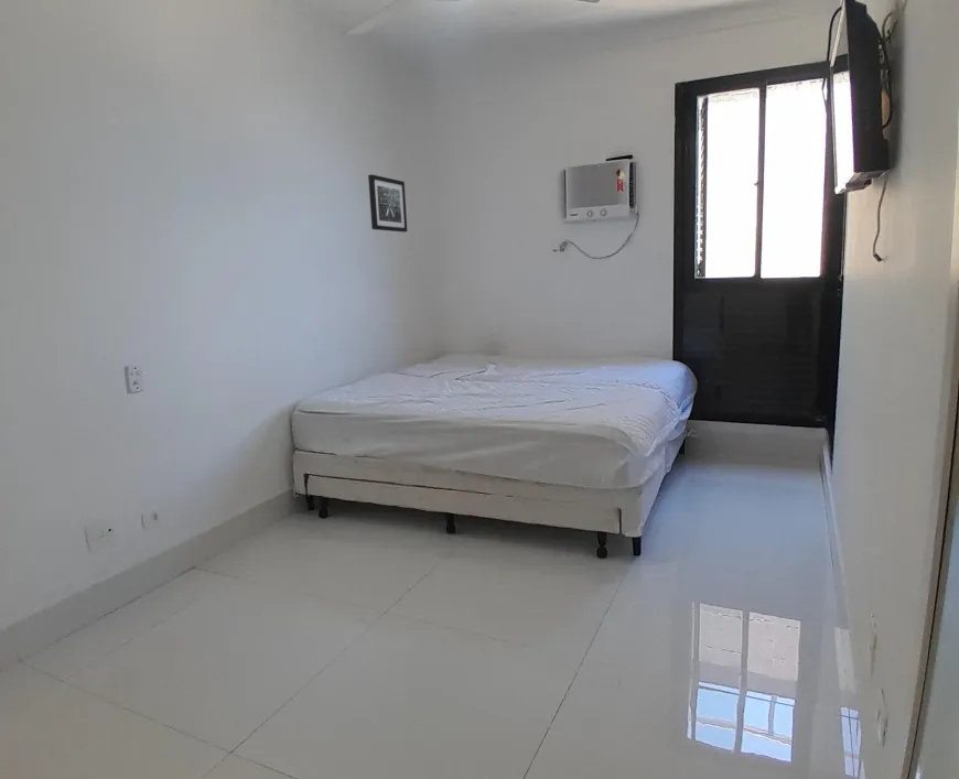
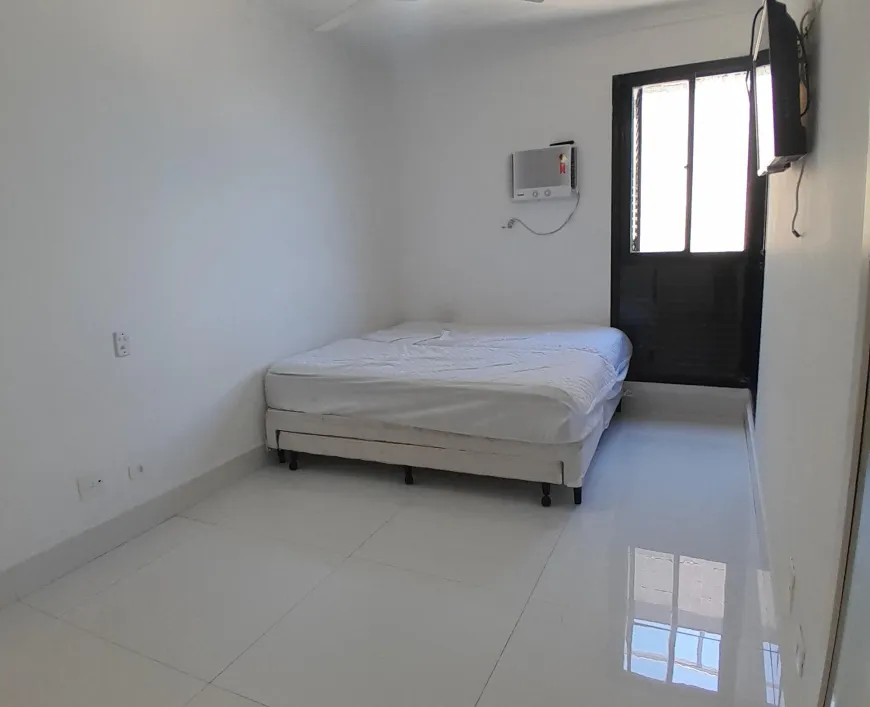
- wall art (388, 204)
